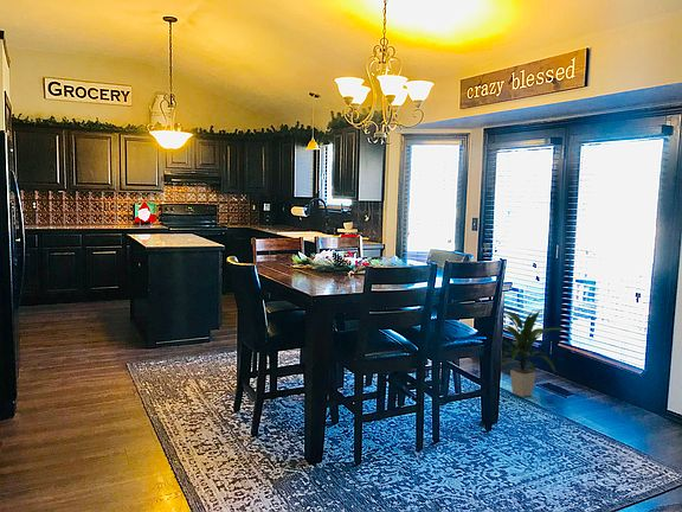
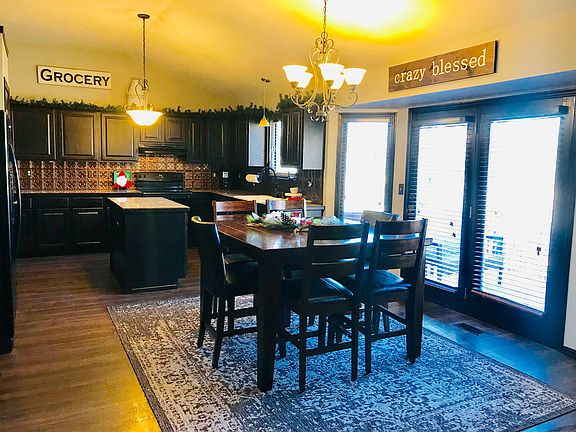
- indoor plant (520, 350)
